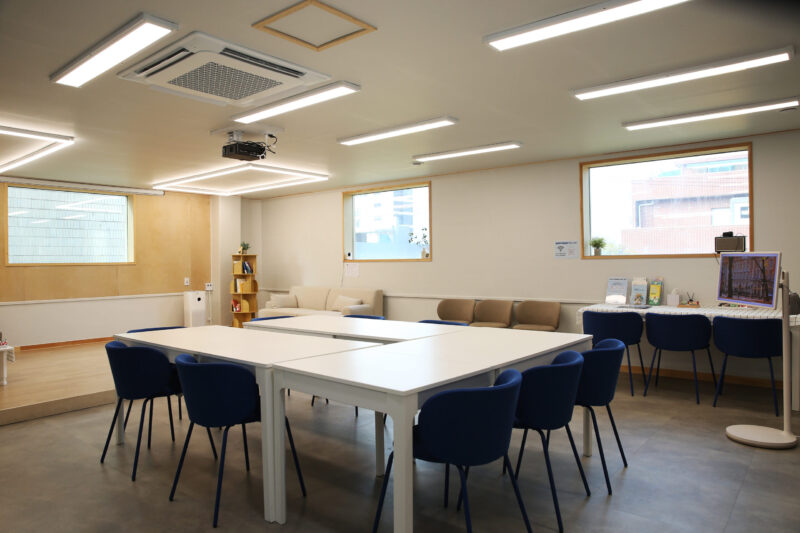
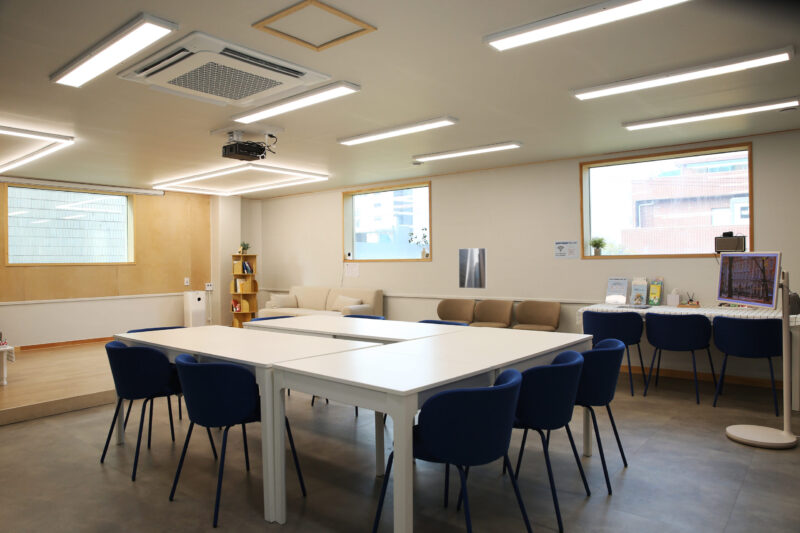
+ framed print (472, 268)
